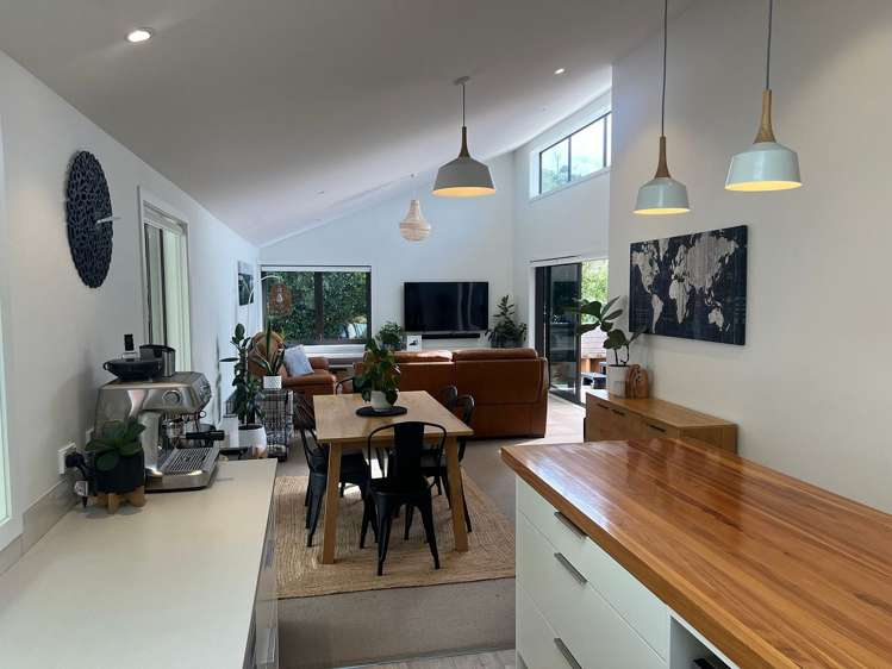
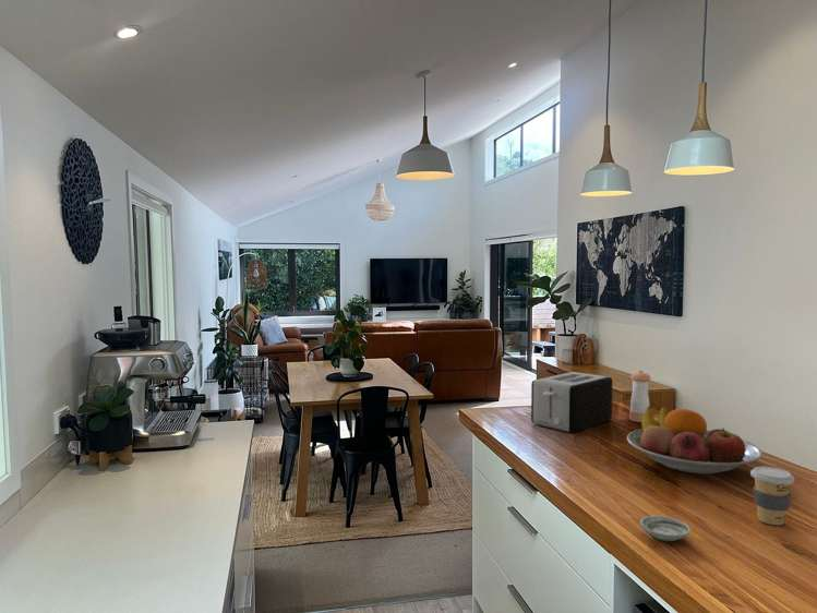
+ pepper shaker (639, 395)
+ fruit bowl (692, 438)
+ coffee cup (771, 495)
+ saucer (664, 530)
+ toaster (572, 399)
